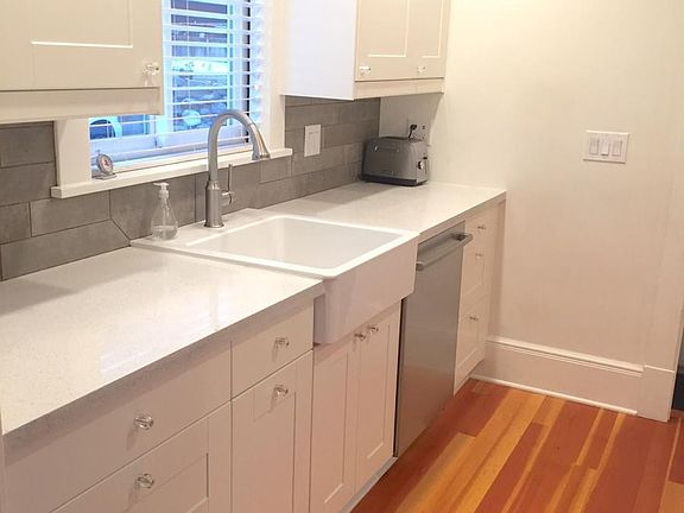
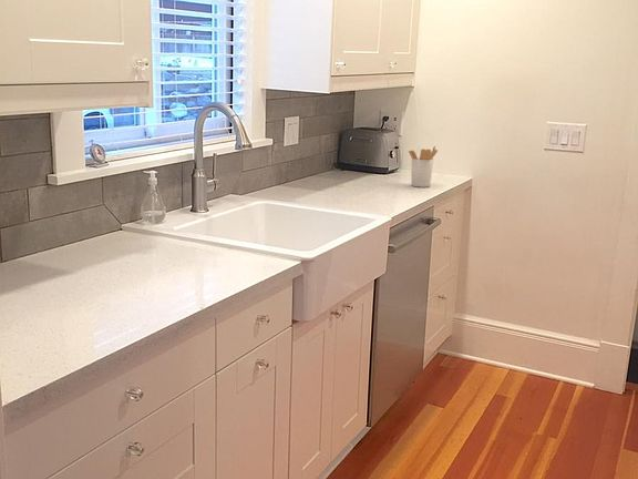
+ utensil holder (423, 165)
